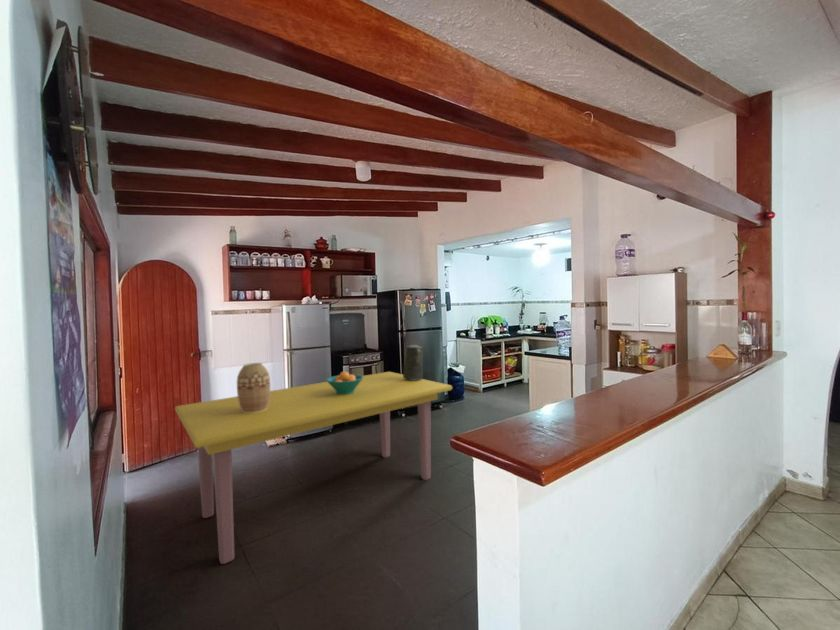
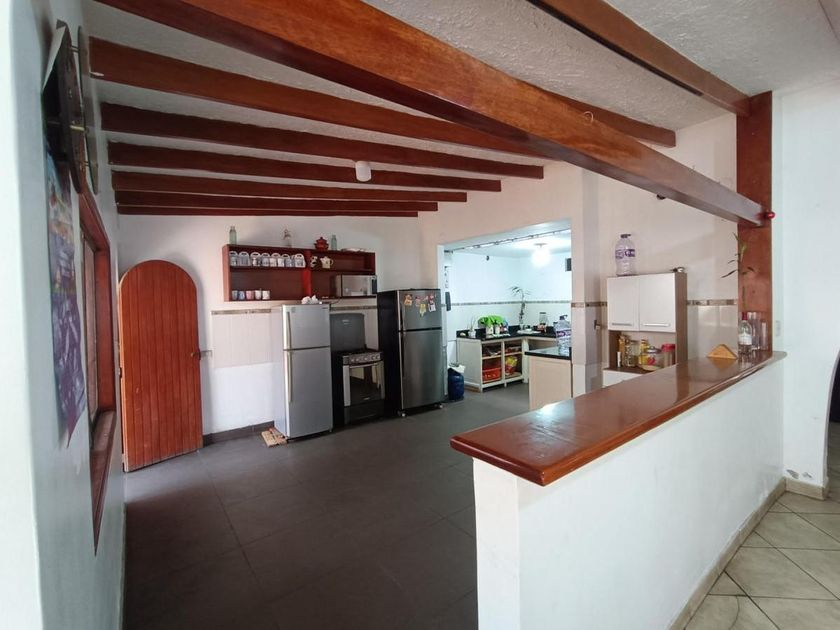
- pitcher (412, 362)
- vase (253, 386)
- fruit bowl (344, 381)
- dining table (321, 427)
